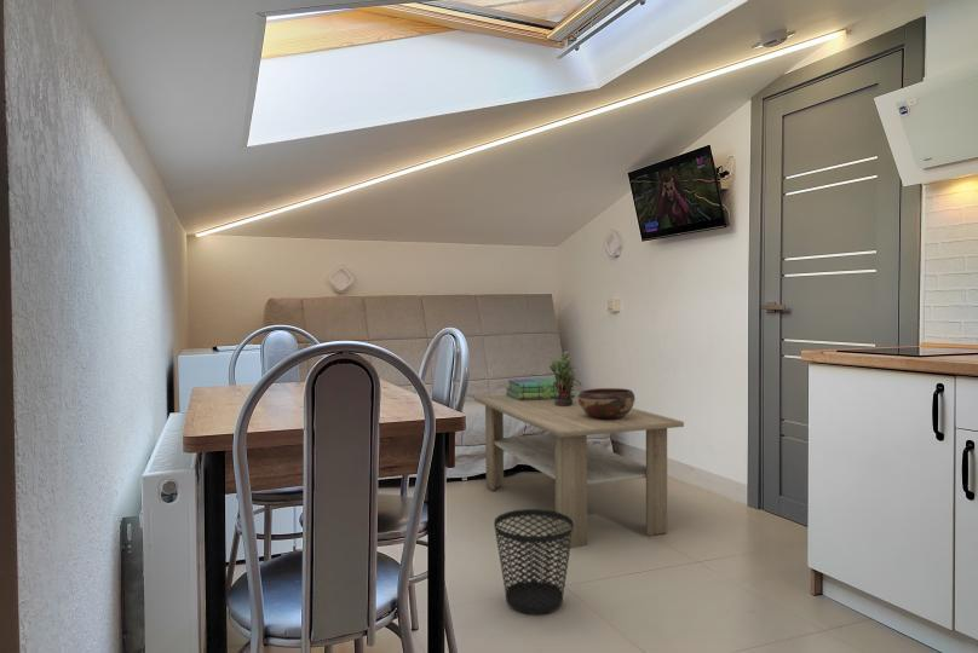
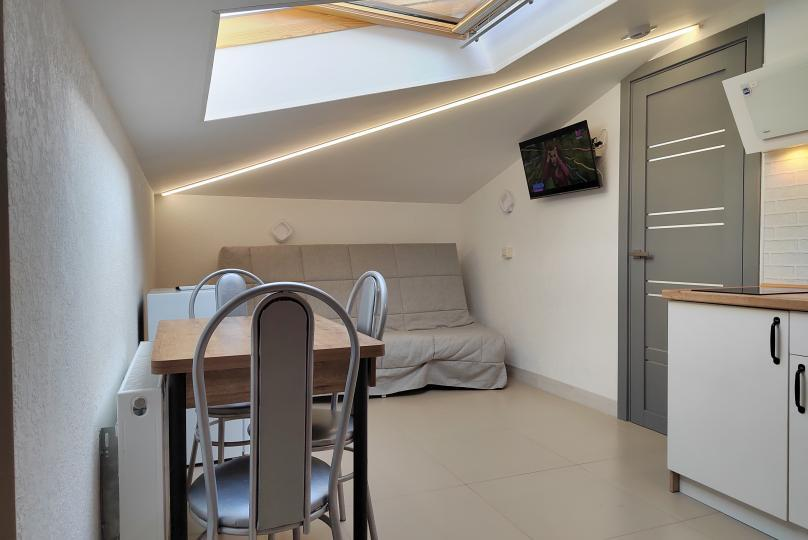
- wastebasket (534, 561)
- coffee table (565, 457)
- decorative bowl (605, 403)
- stack of books (539, 388)
- potted plant (565, 377)
